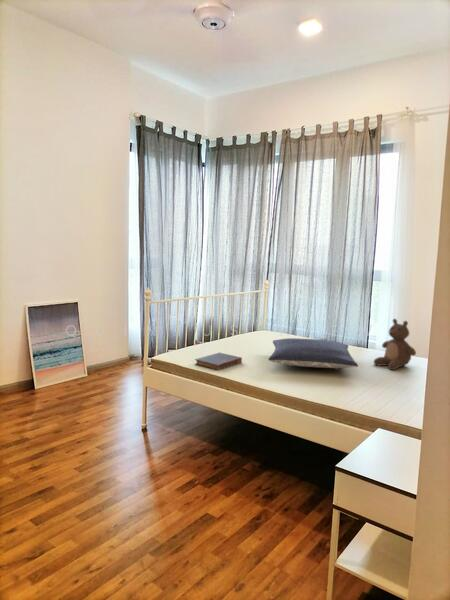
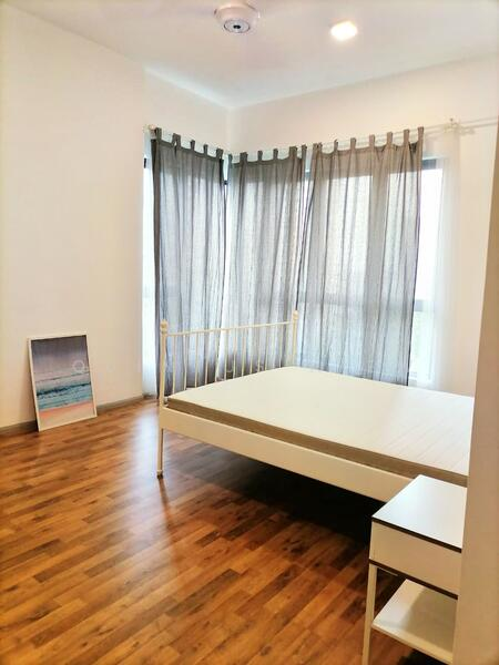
- book (218, 361)
- teddy bear (394, 343)
- pillow (311, 352)
